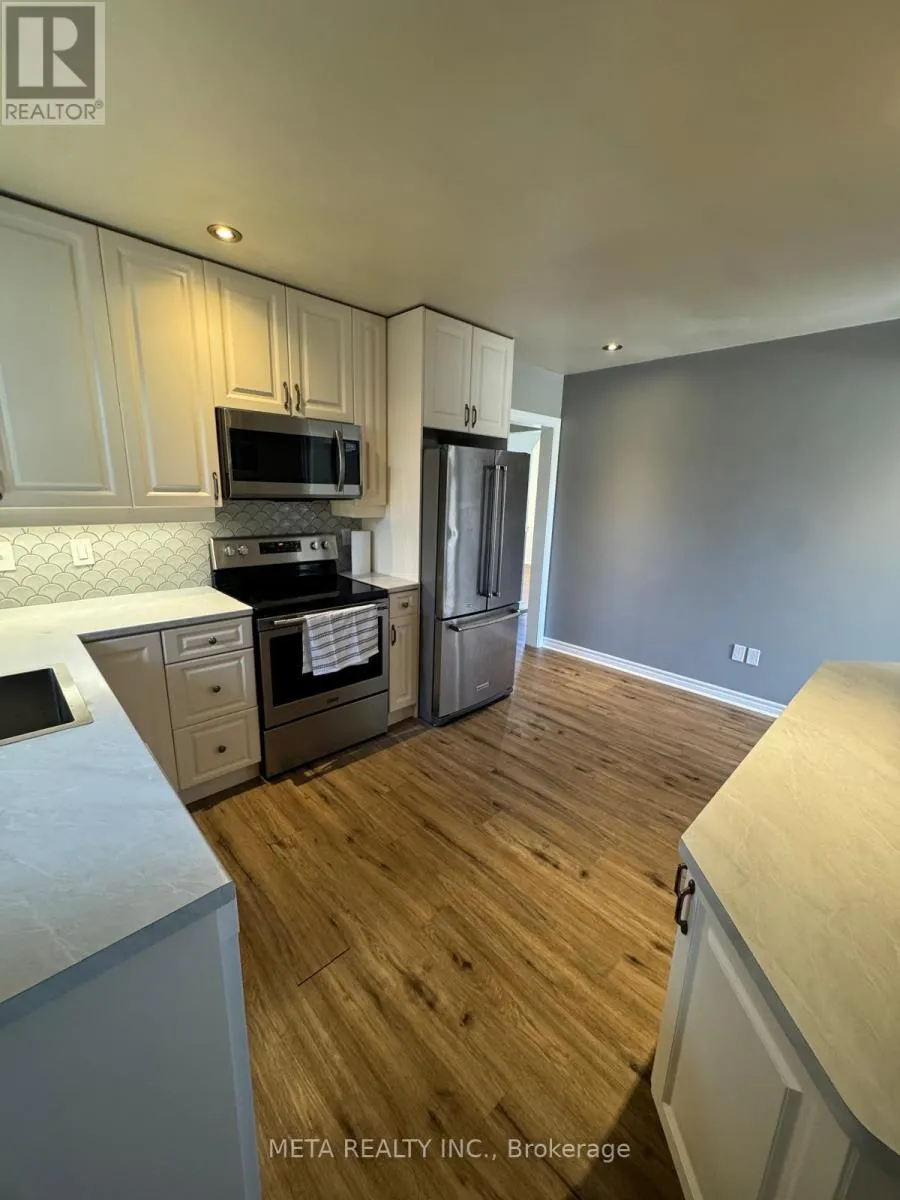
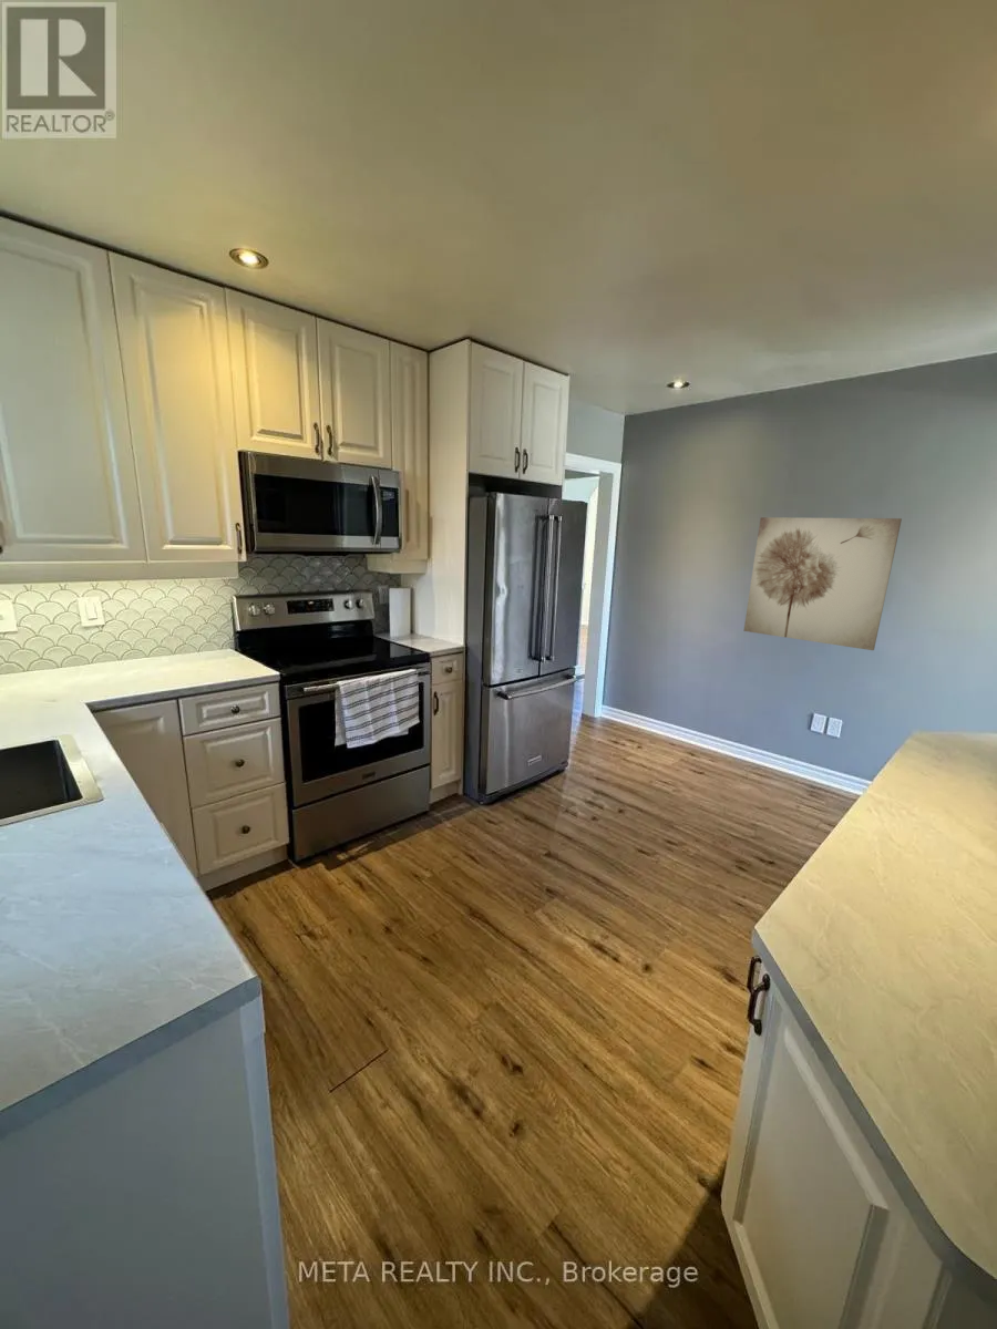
+ wall art (814, 580)
